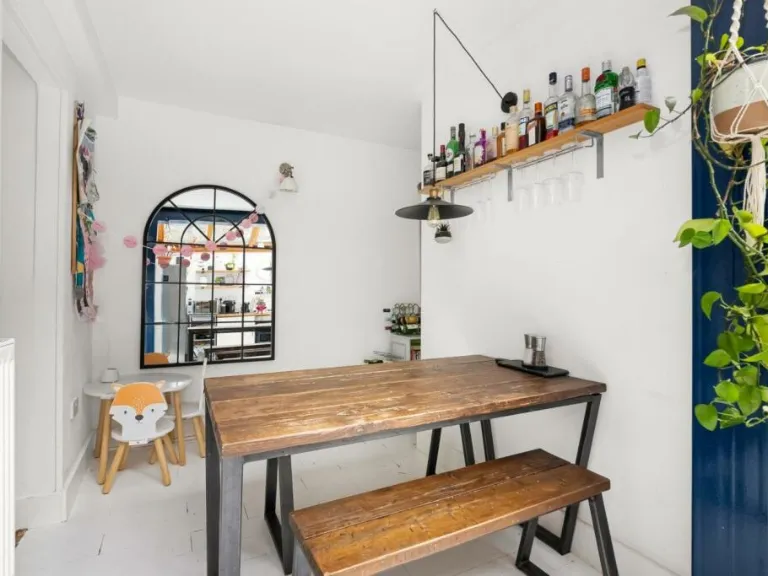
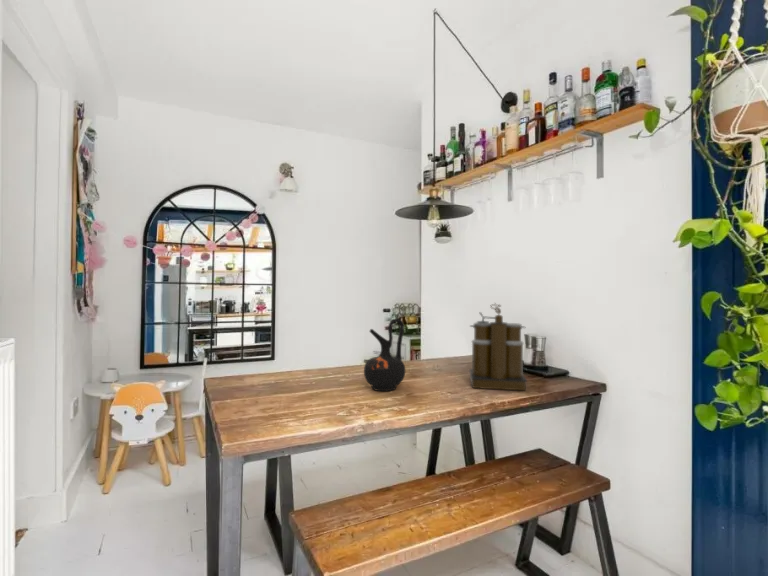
+ coffee maker (496, 343)
+ ceramic jug (384, 353)
